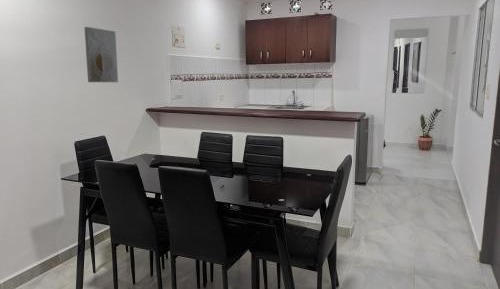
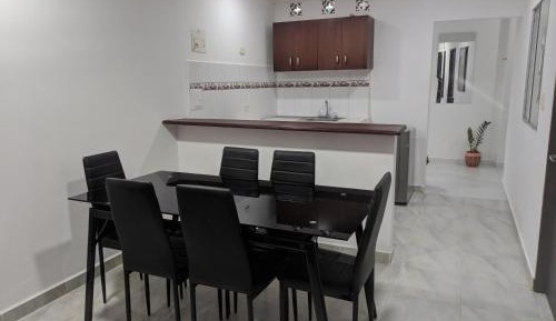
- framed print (102, 56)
